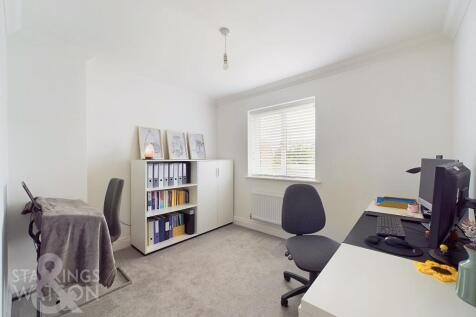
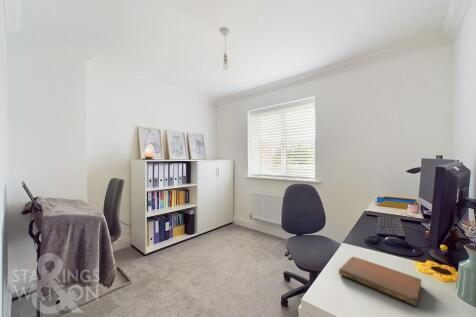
+ notebook (378, 276)
